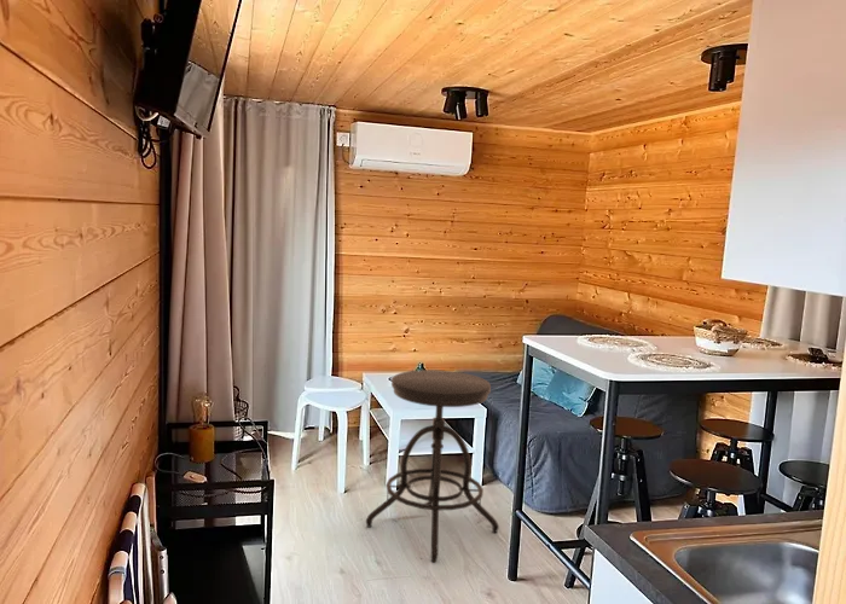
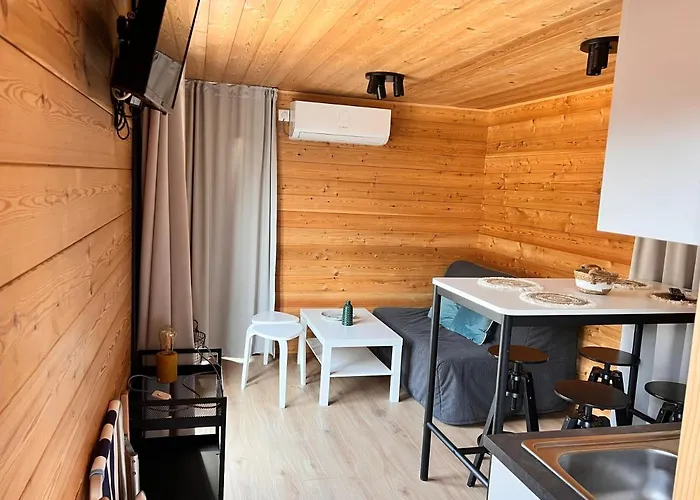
- stool (436, 455)
